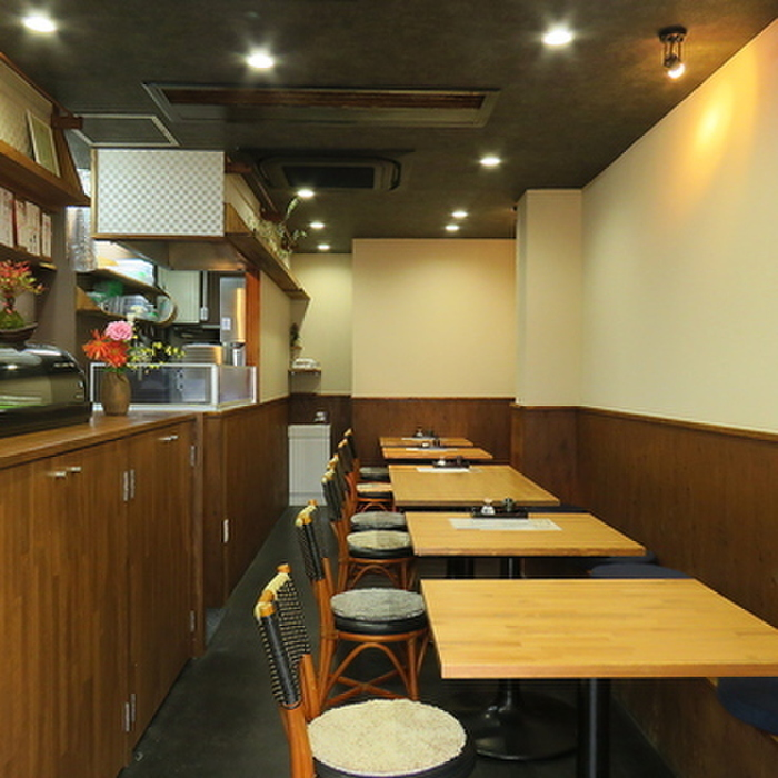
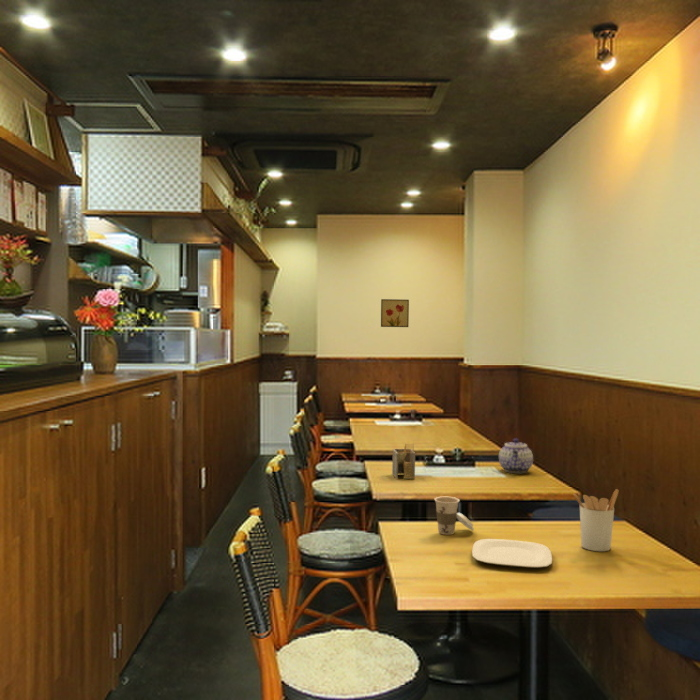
+ wall art (394, 313)
+ plate (511, 554)
+ napkin holder (403, 459)
+ utensil holder (596, 519)
+ teapot (515, 454)
+ cup (453, 515)
